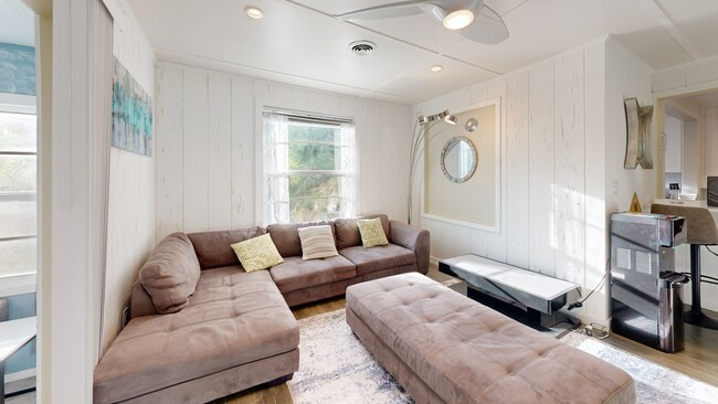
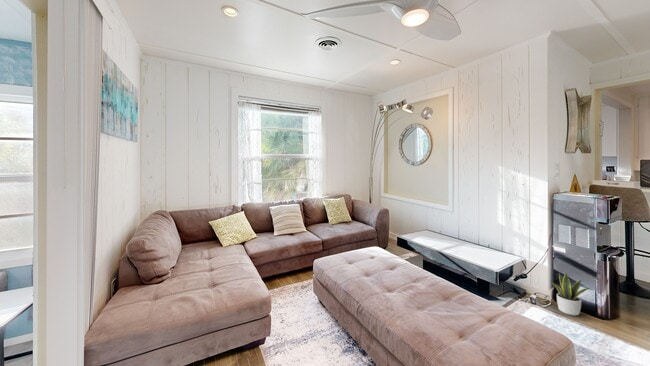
+ potted plant (569, 292)
